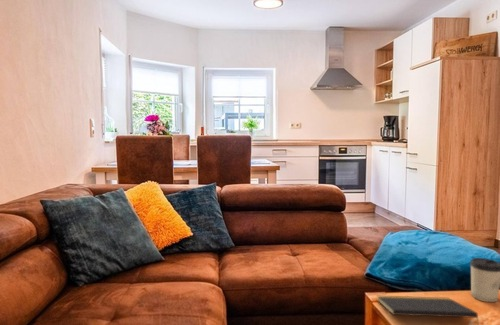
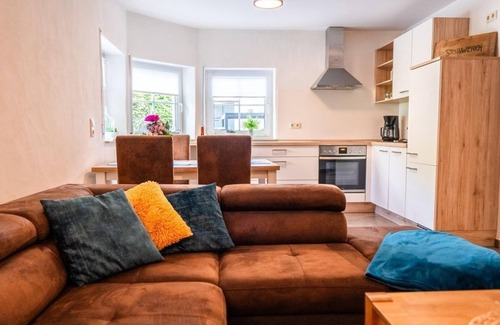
- notepad (422, 305)
- cup (485, 279)
